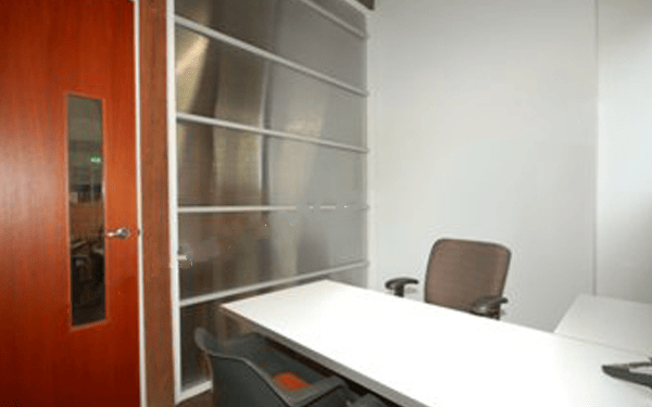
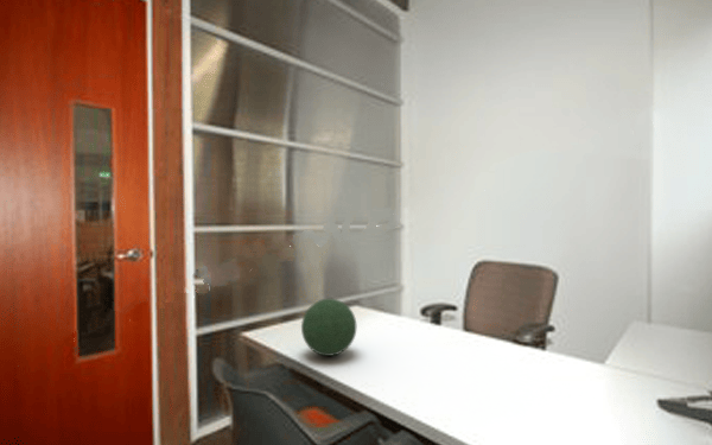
+ decorative orb (329, 326)
